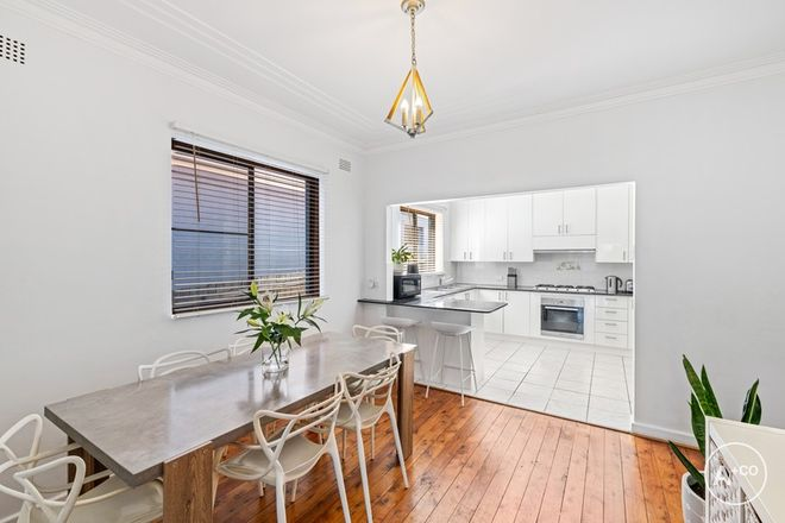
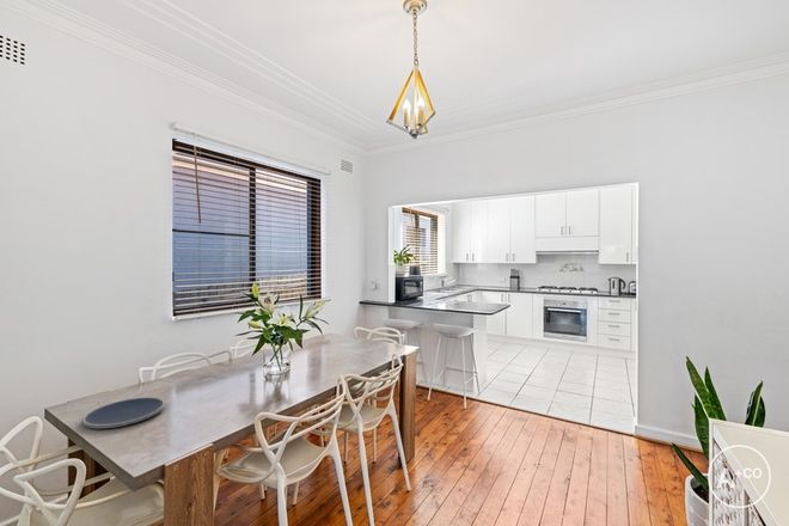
+ plate (126, 412)
